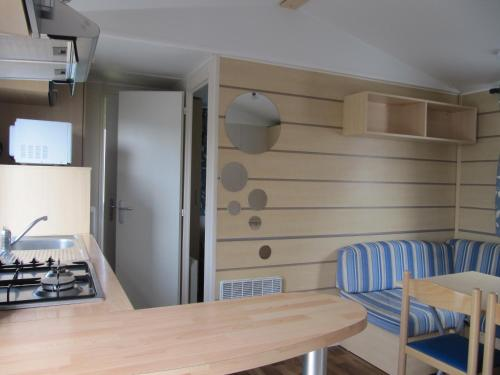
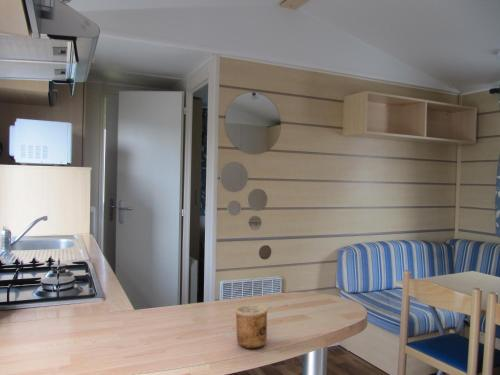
+ cup (251, 326)
